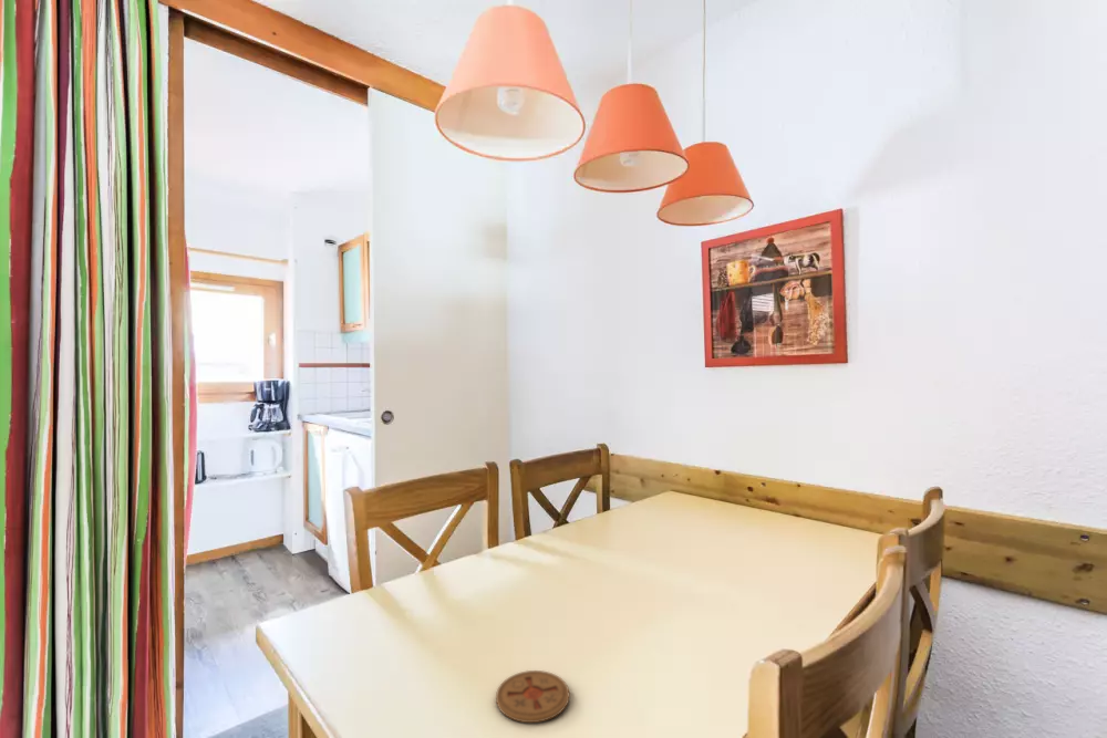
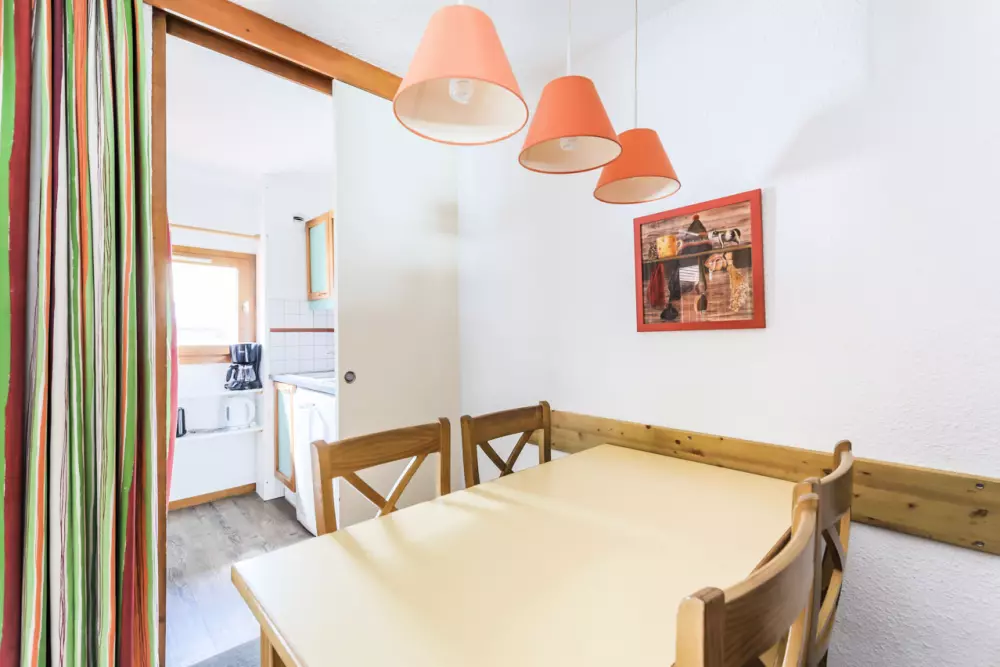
- coaster (532, 694)
